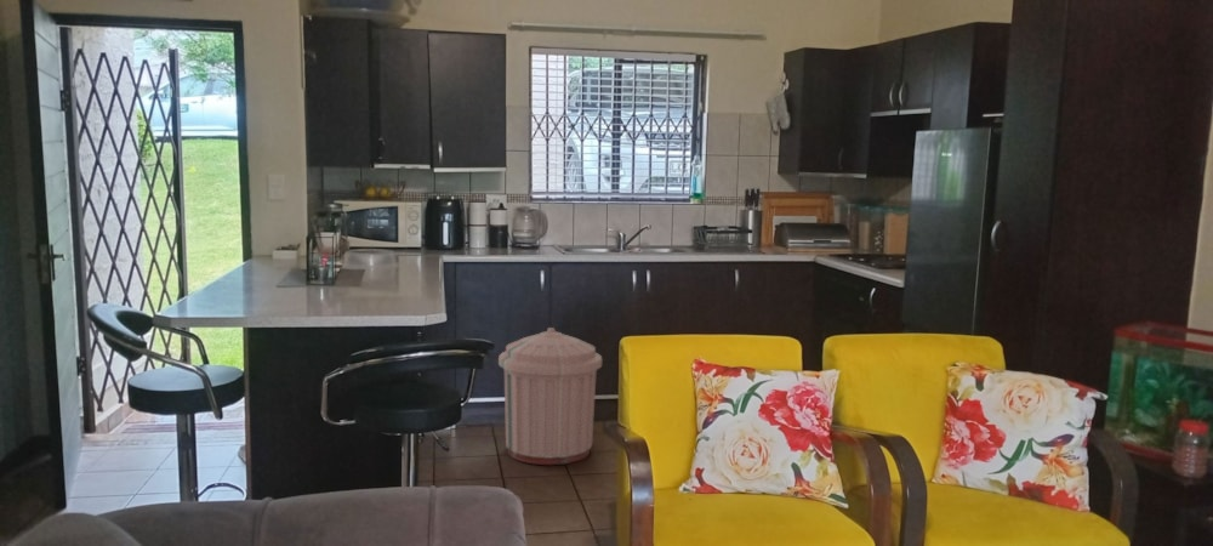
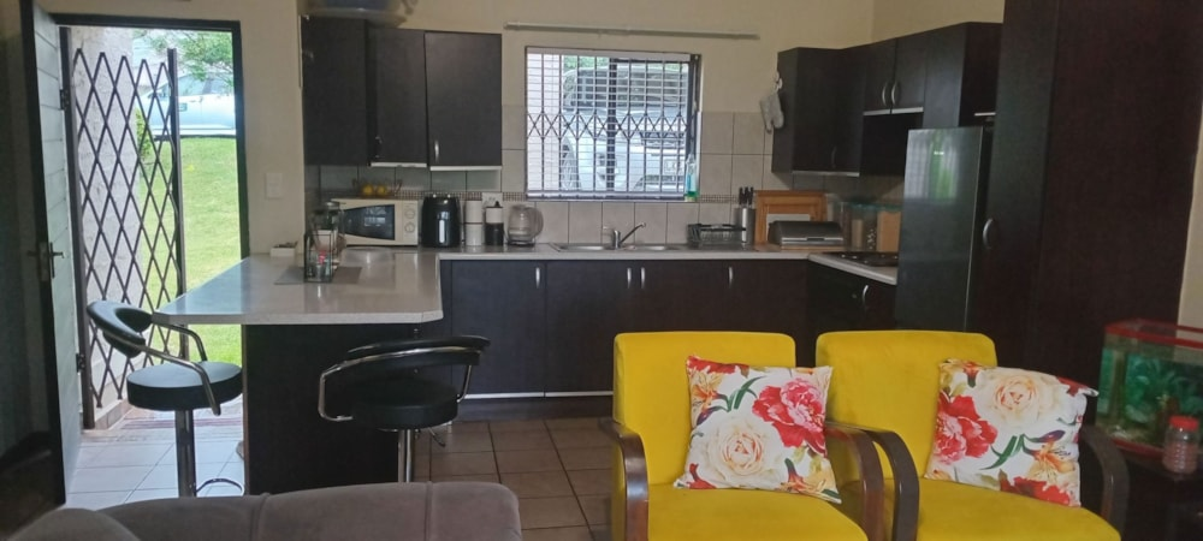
- trash can (549, 389)
